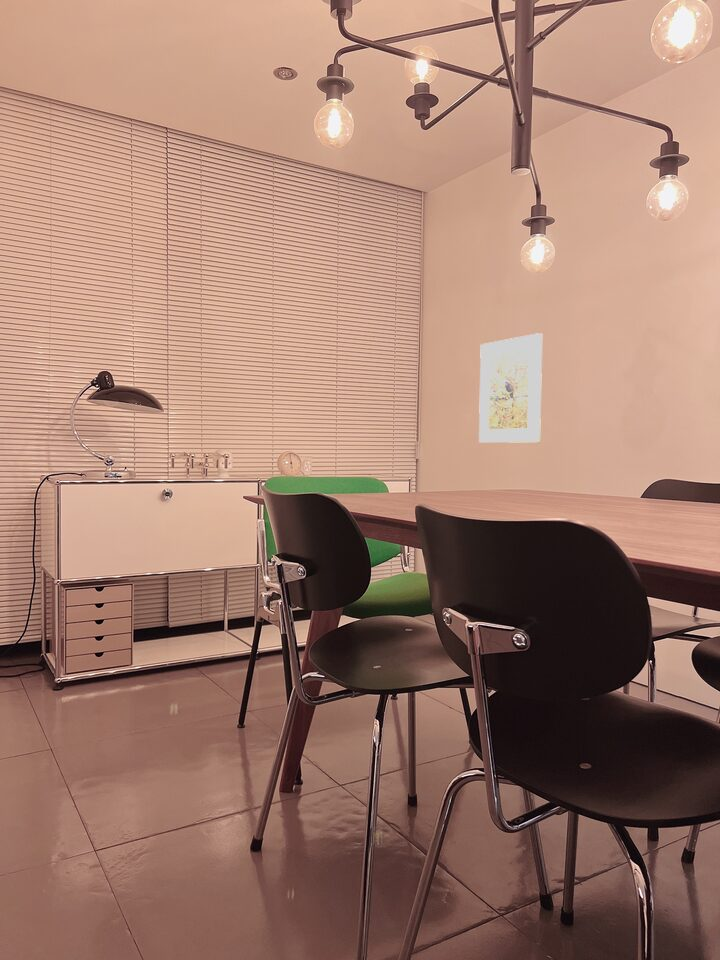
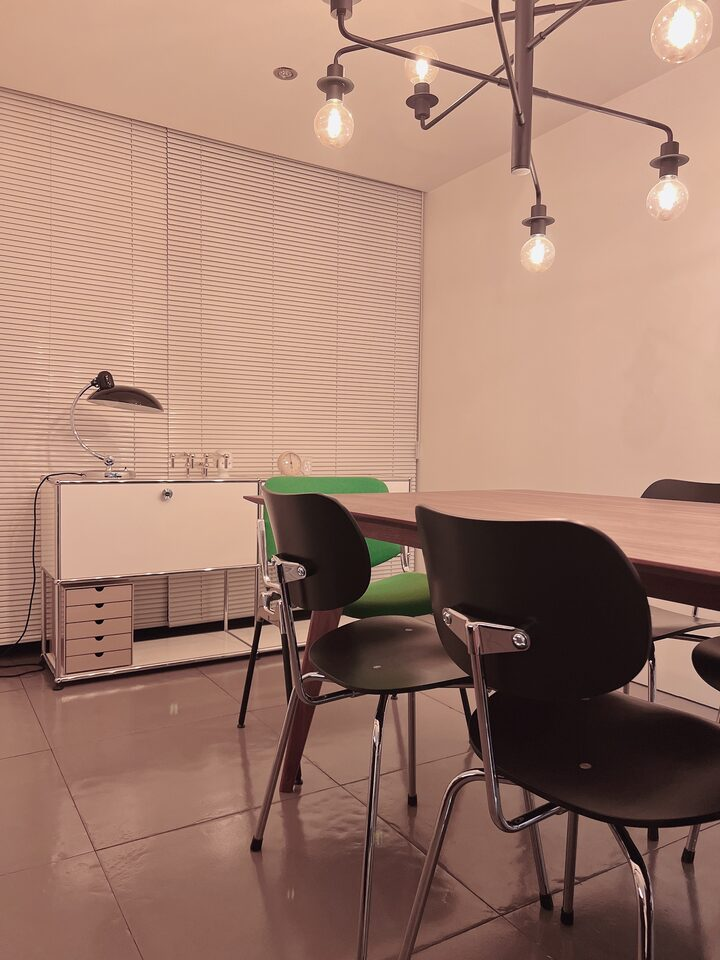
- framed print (508, 391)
